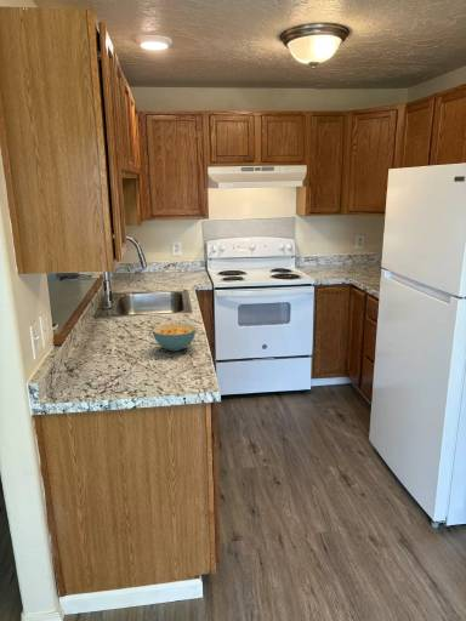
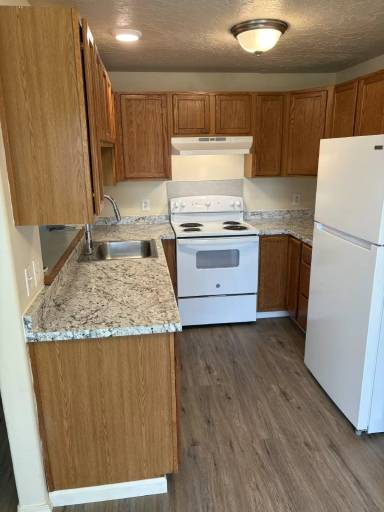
- cereal bowl (175, 338)
